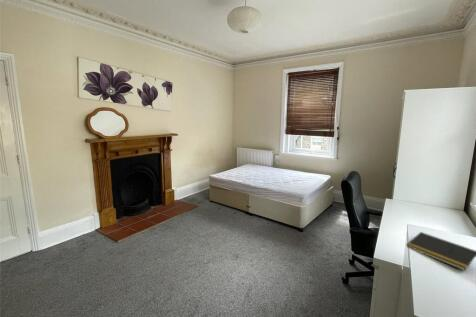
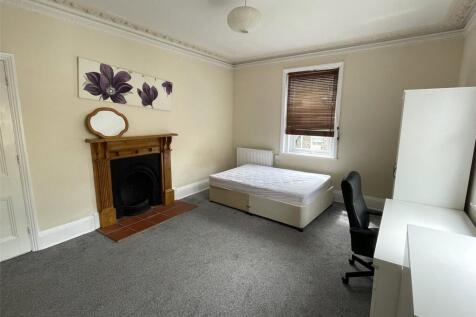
- notepad (440, 249)
